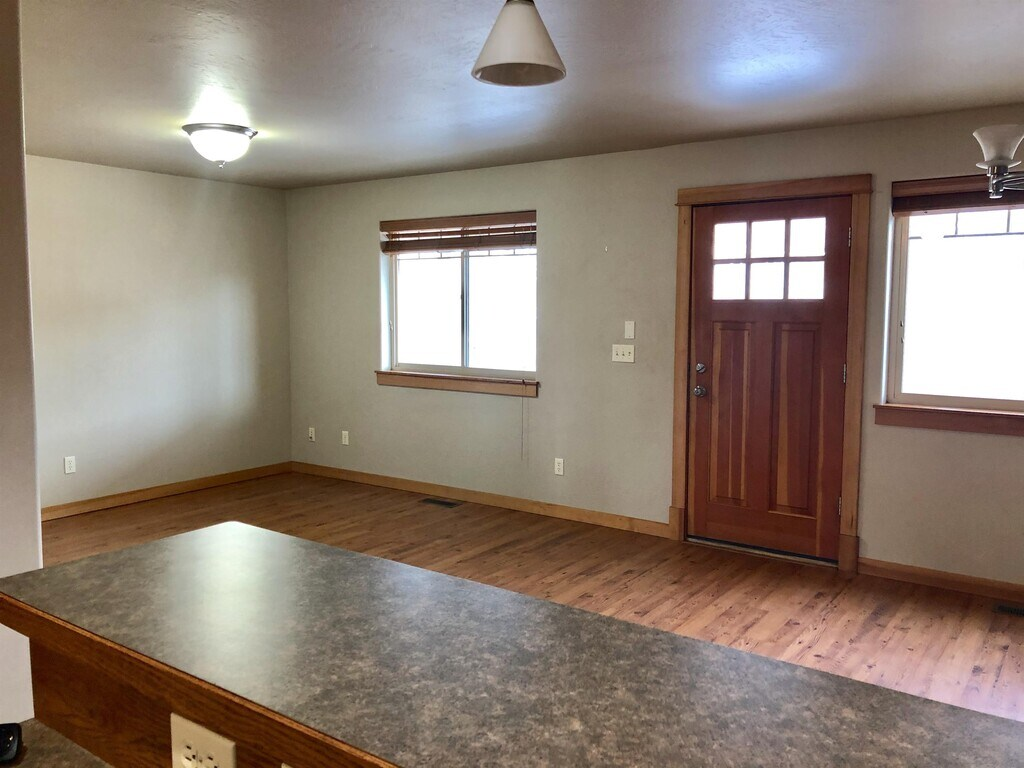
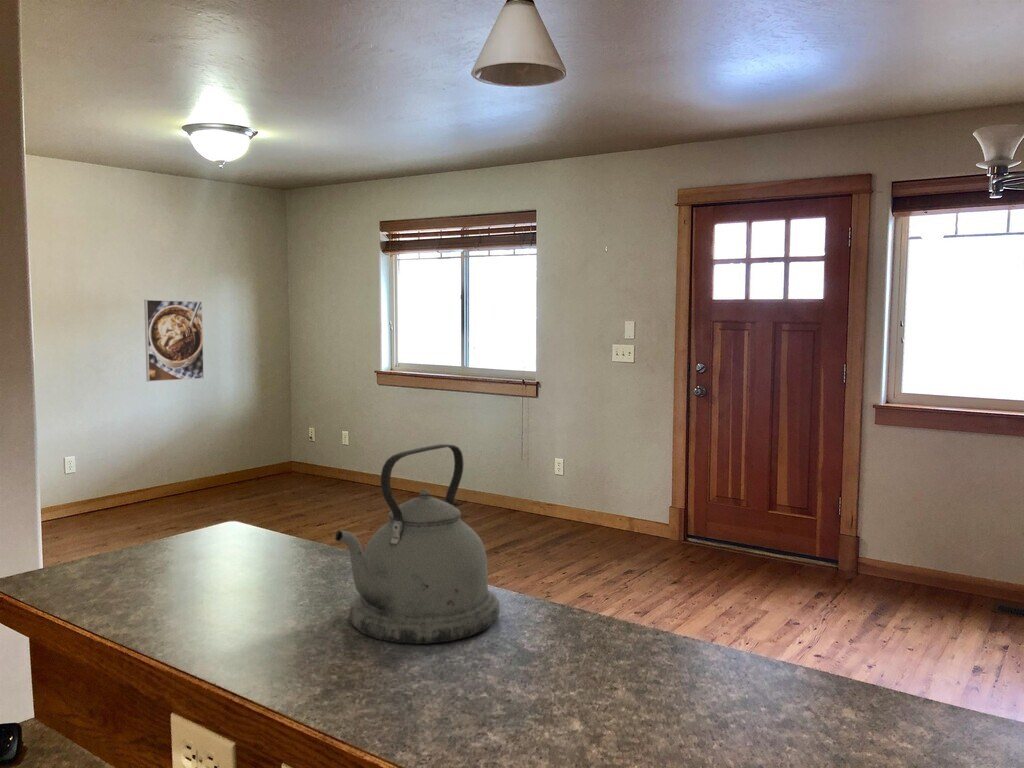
+ kettle (422, 535)
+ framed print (175, 340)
